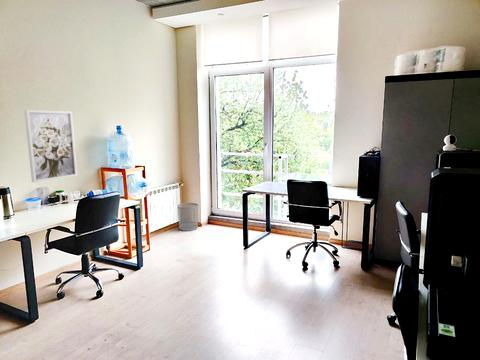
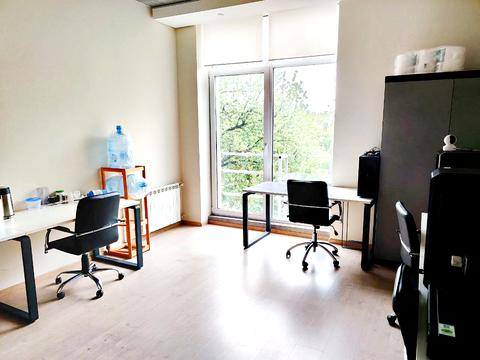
- wall art (52, 145)
- waste bin (188, 216)
